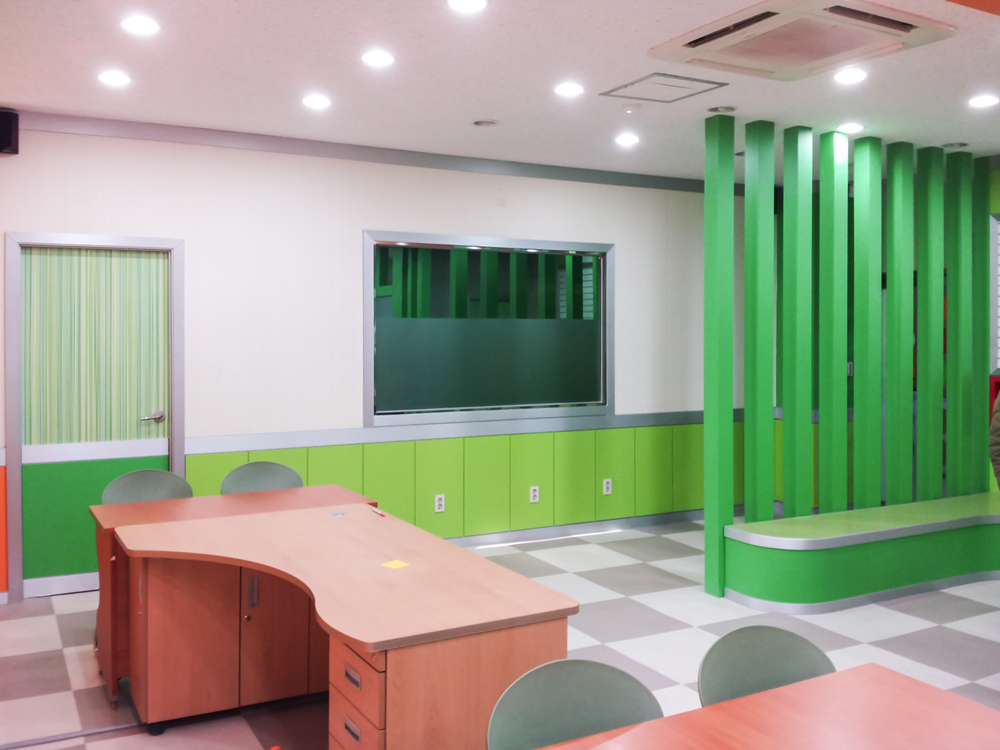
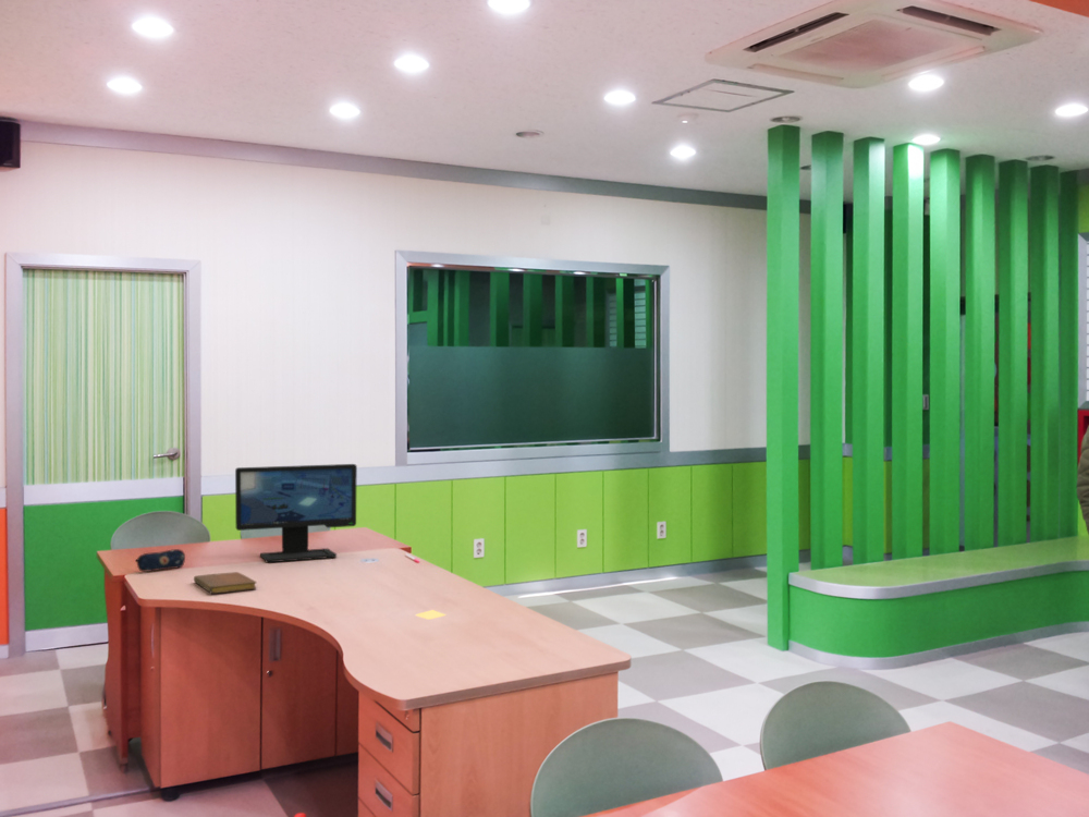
+ computer monitor (297, 511)
+ notebook (224, 582)
+ pencil case (161, 560)
